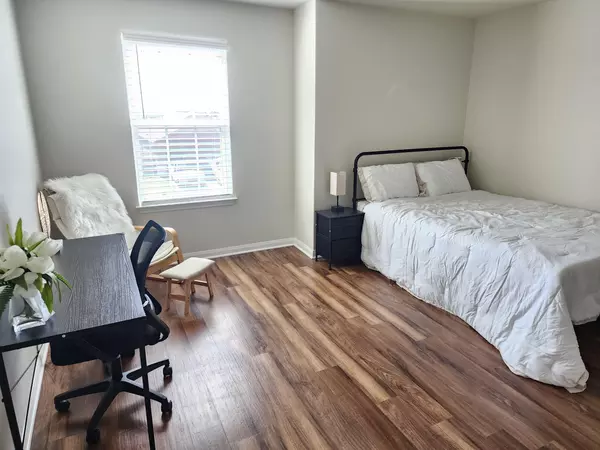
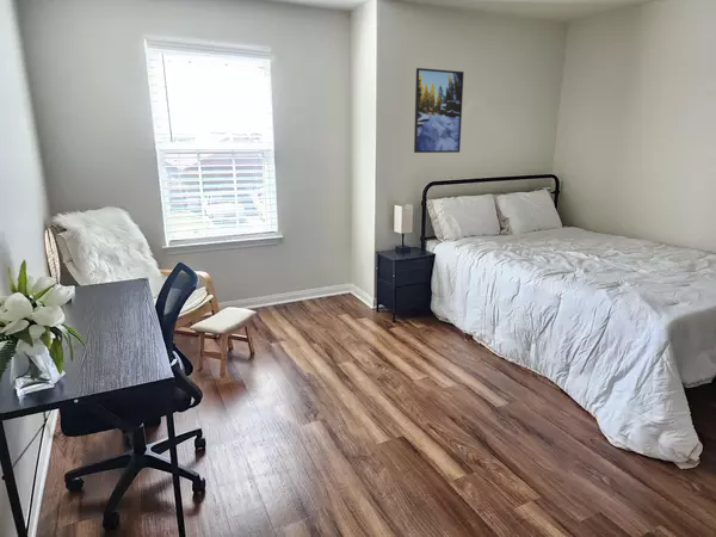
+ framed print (438, 111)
